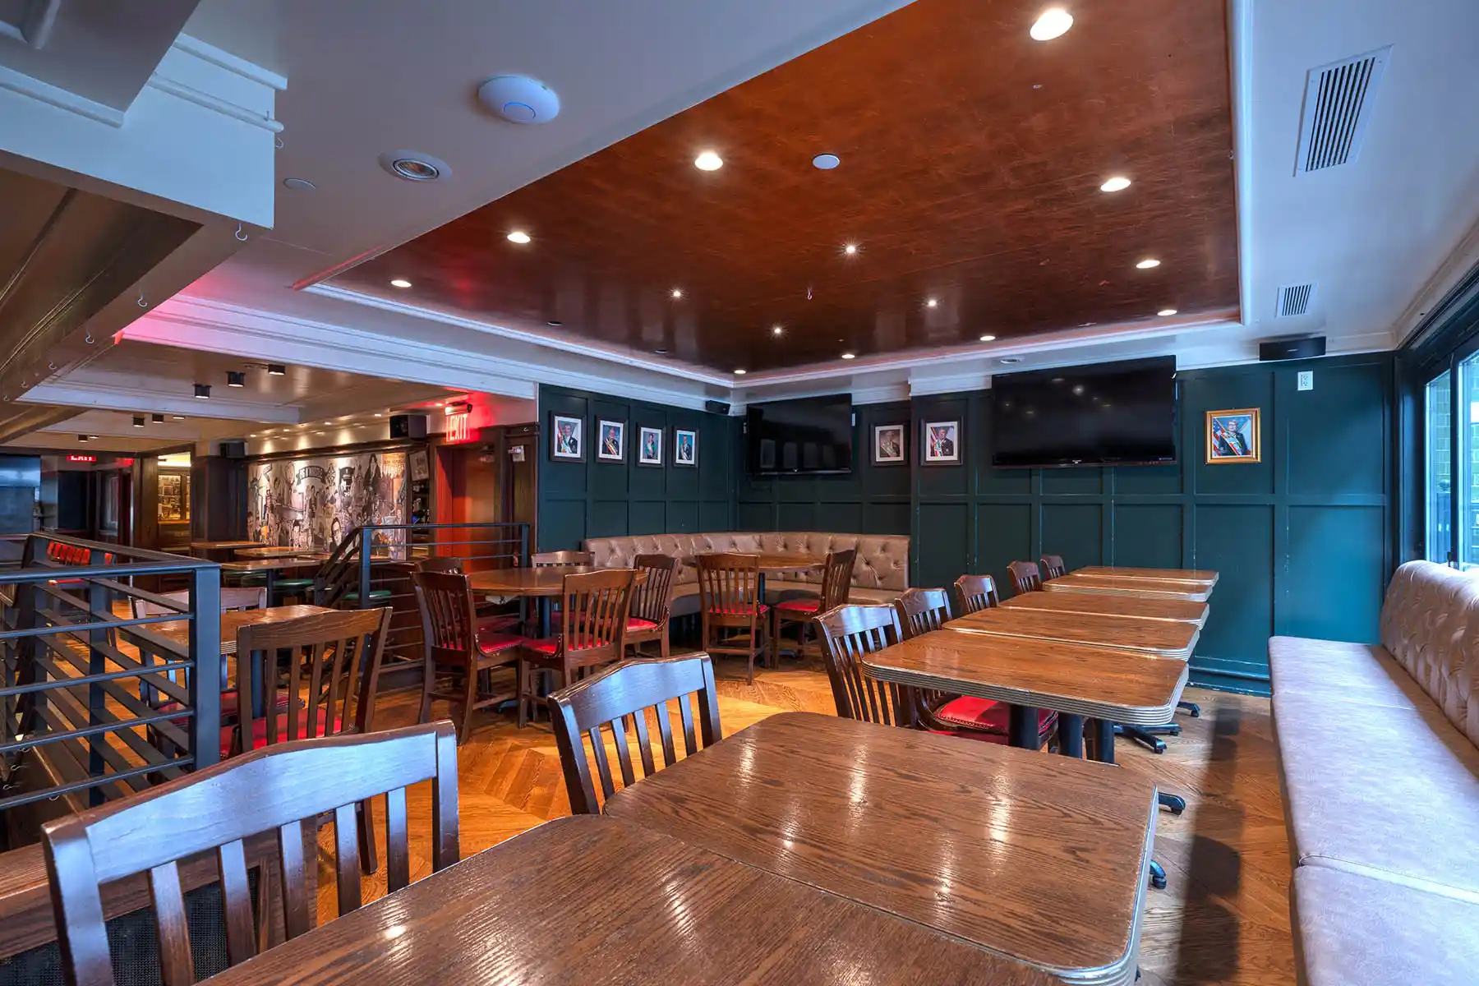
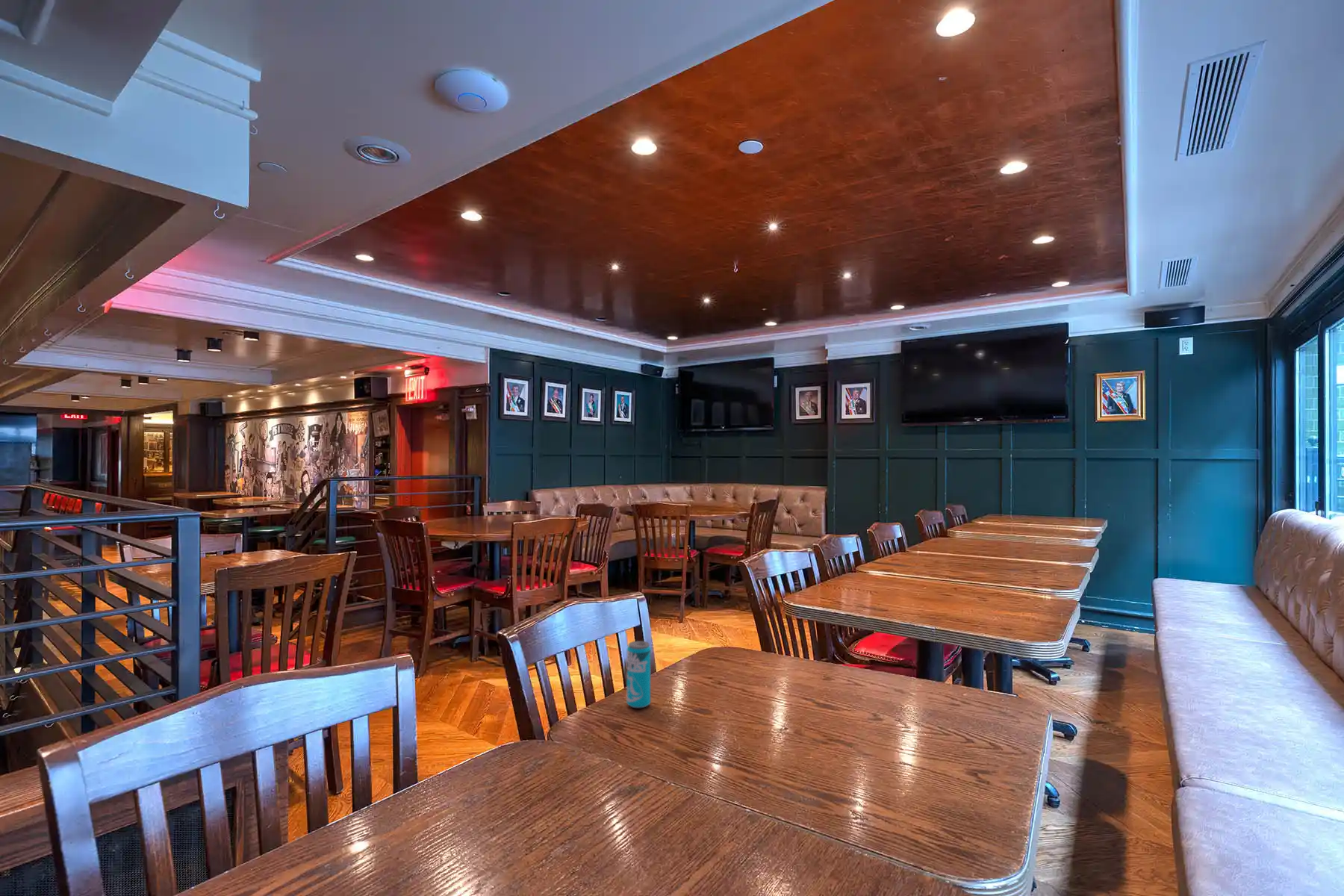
+ beverage can (638, 673)
